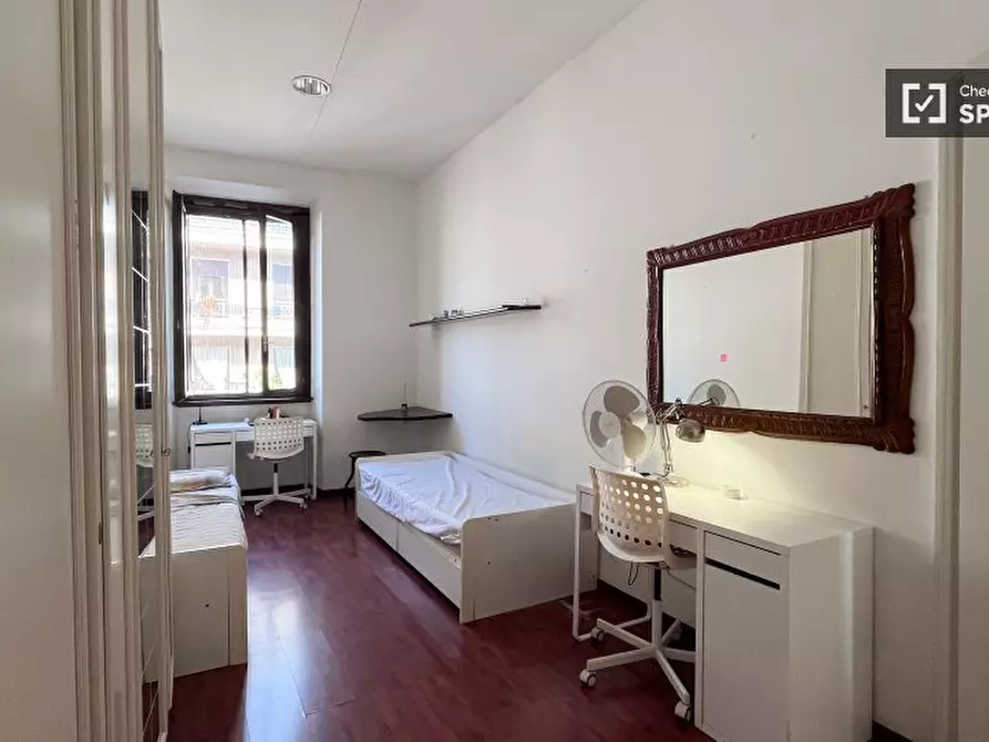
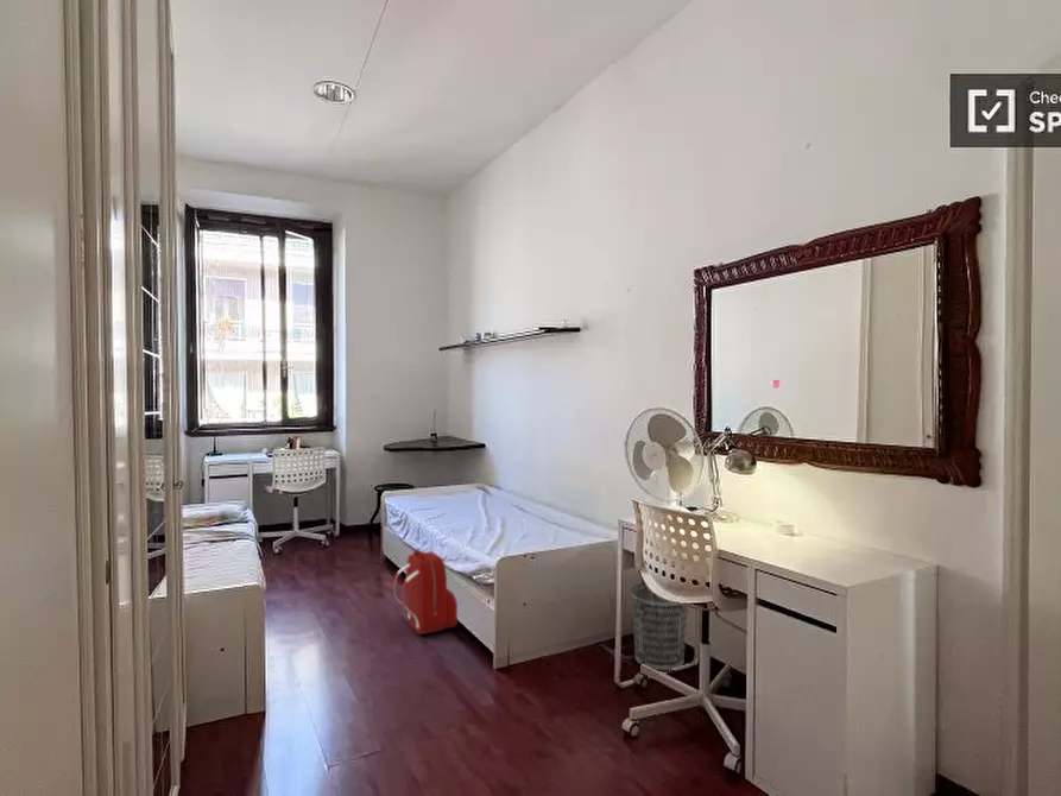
+ wastebasket (658, 625)
+ backpack (423, 588)
